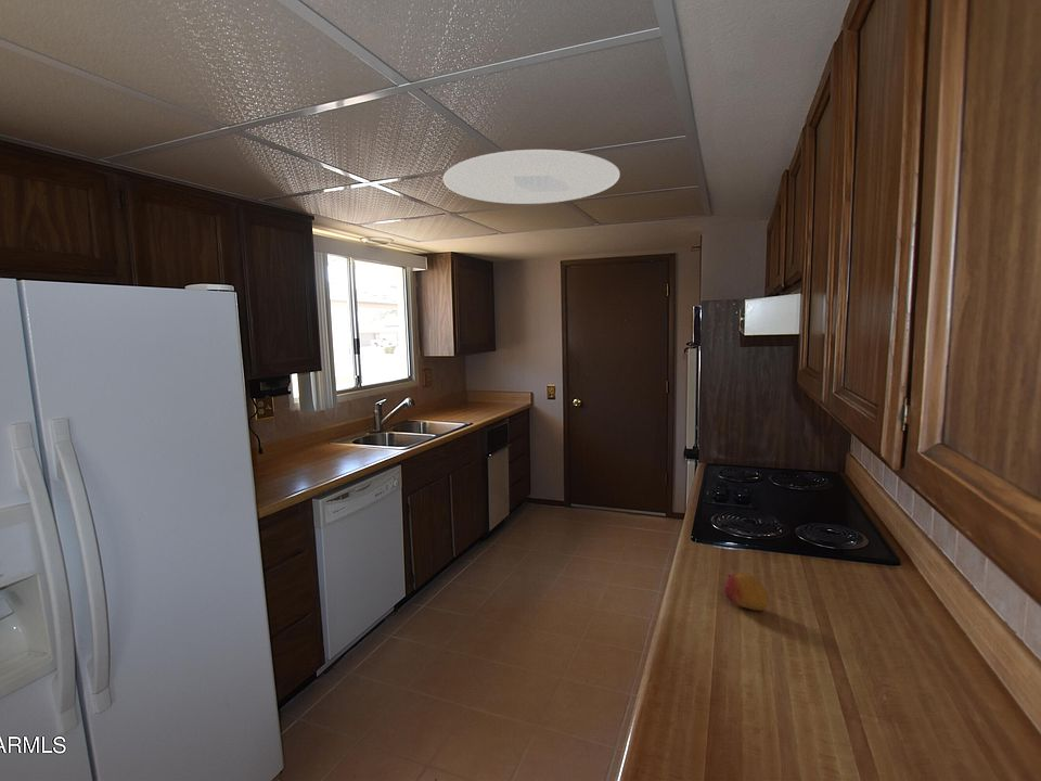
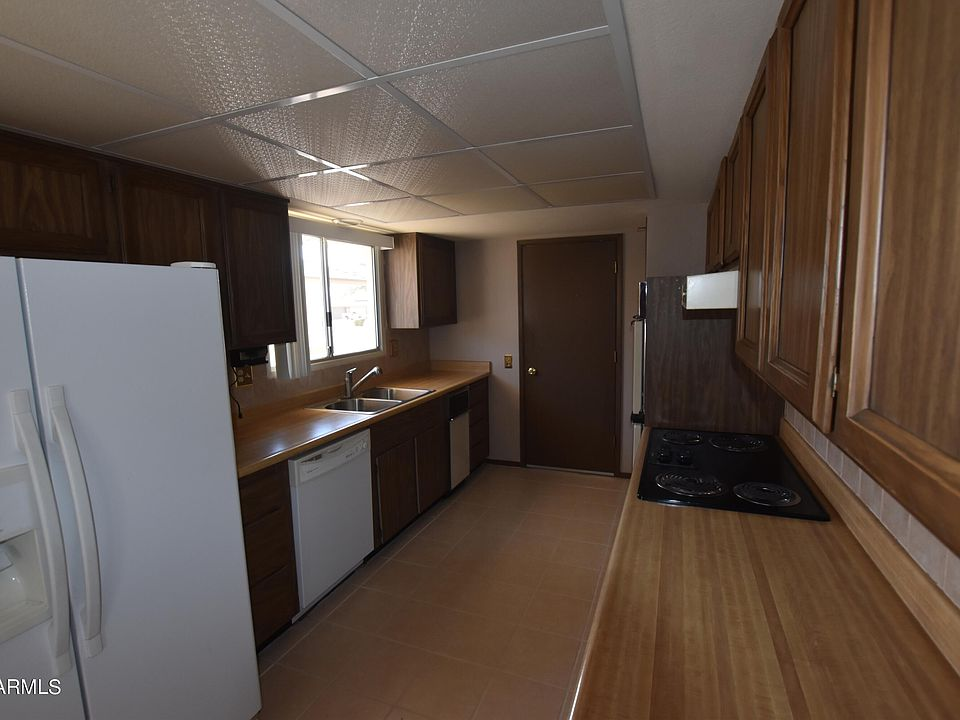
- ceiling light (530, 171)
- fruit (745, 590)
